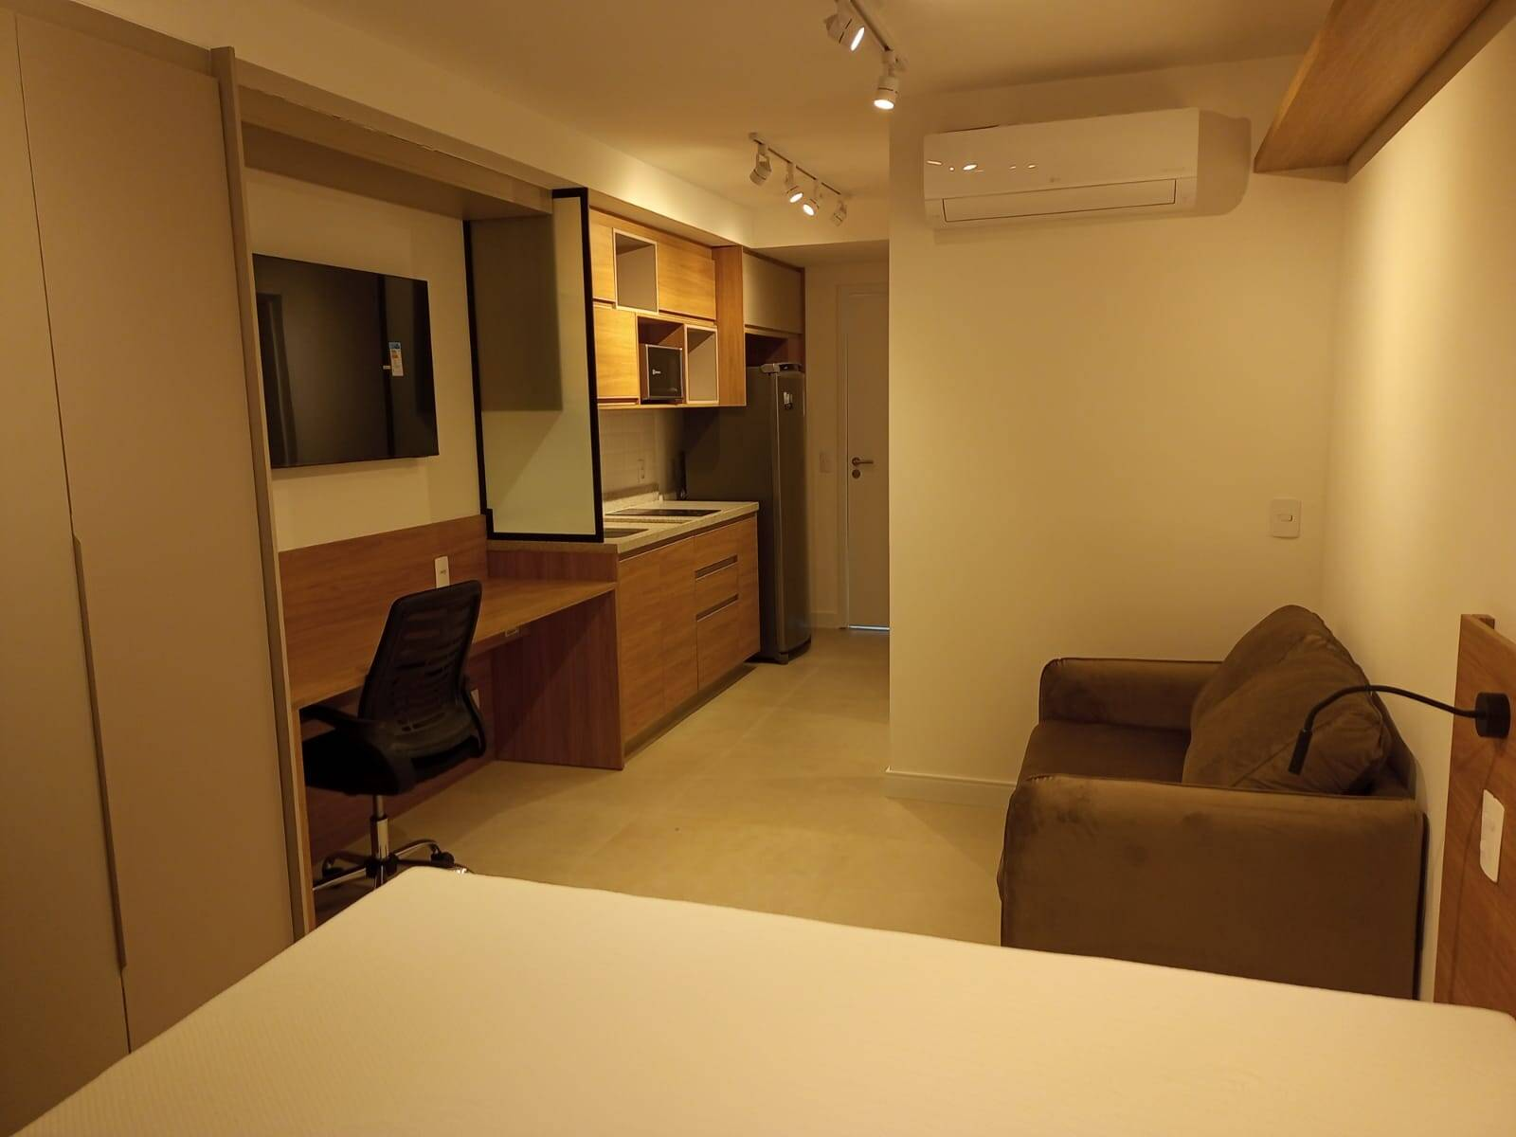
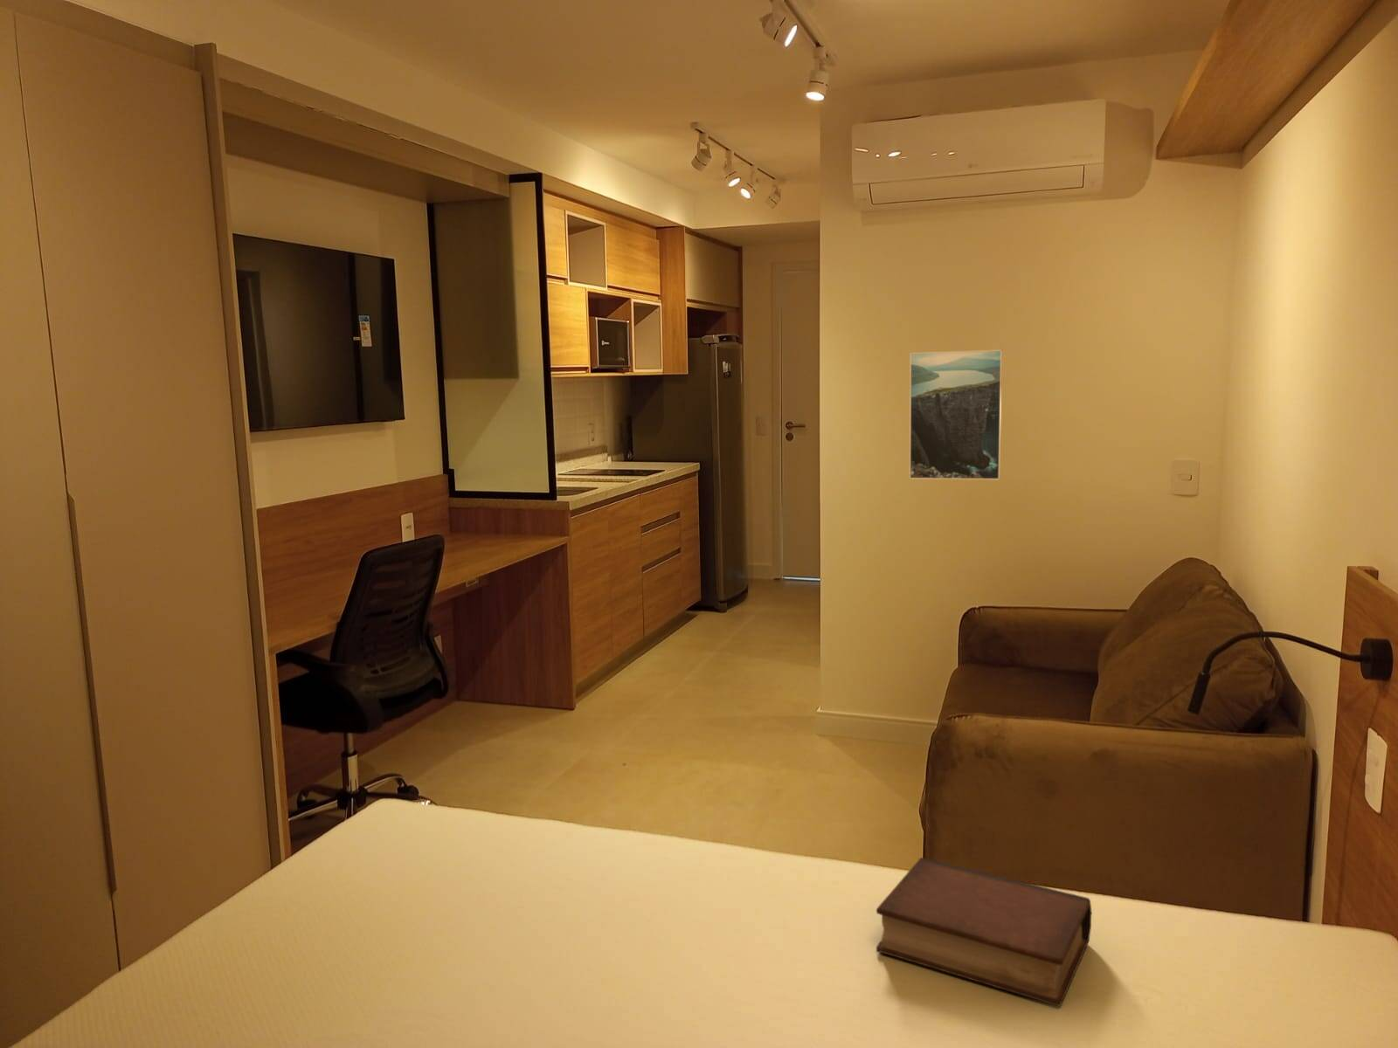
+ book (984, 924)
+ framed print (954, 416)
